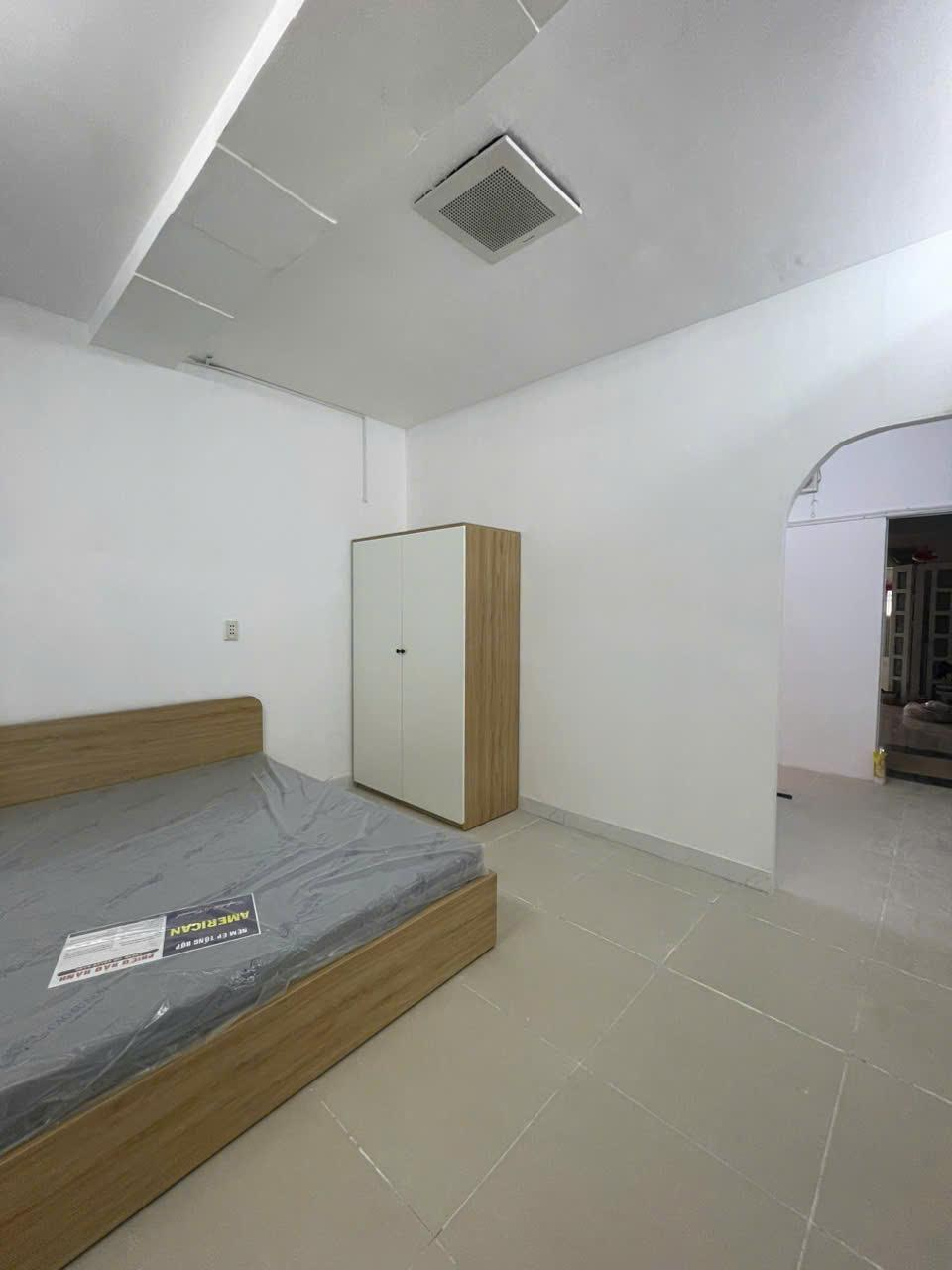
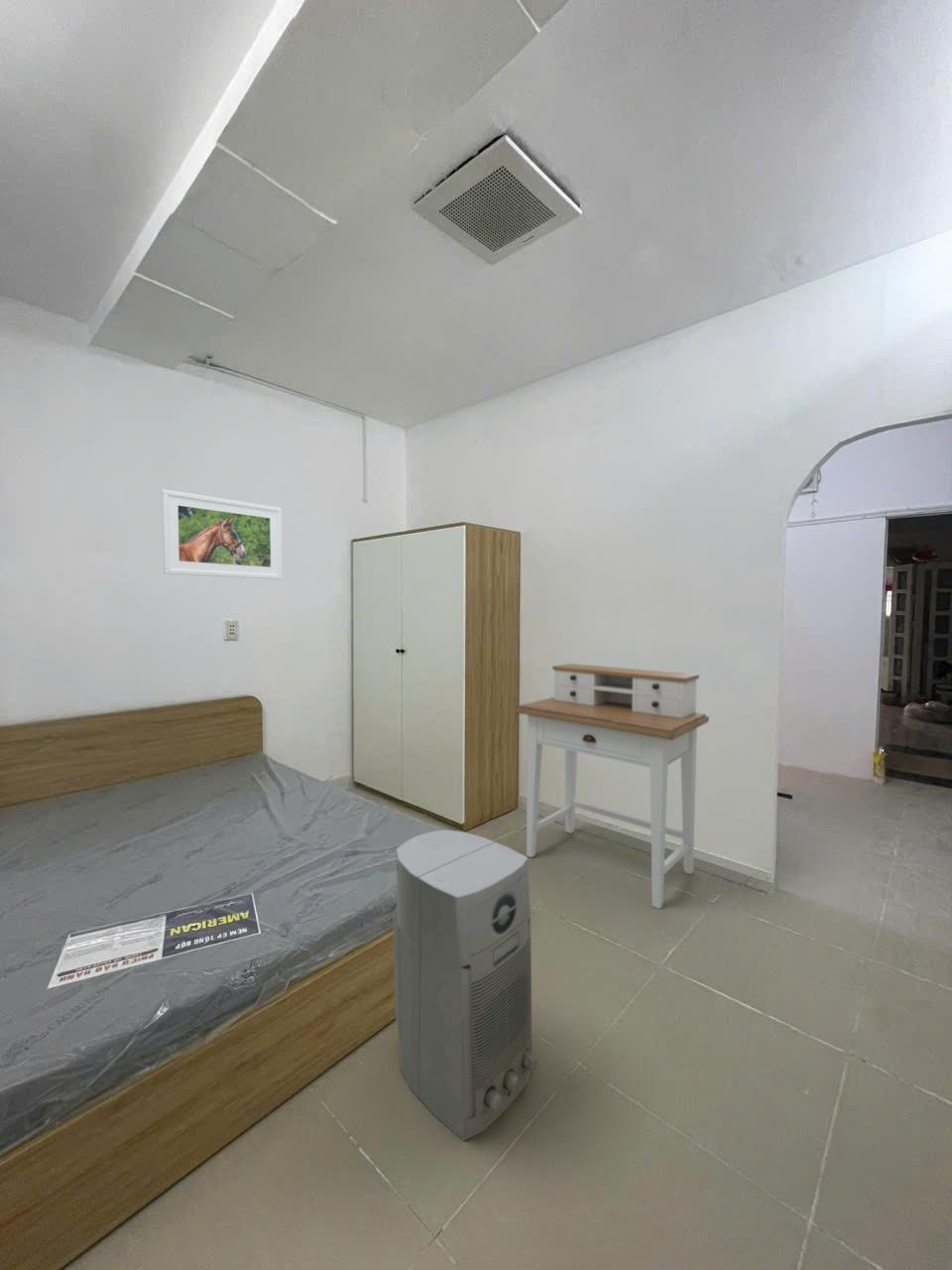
+ desk (608, 758)
+ air purifier (458, 961)
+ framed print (226, 538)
